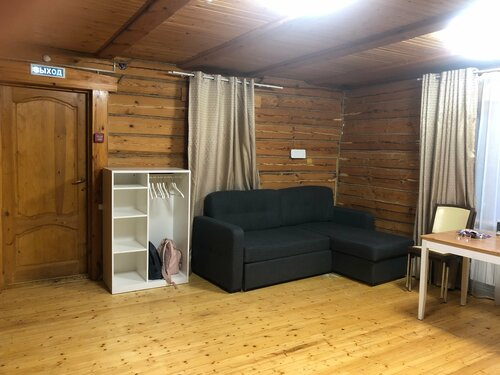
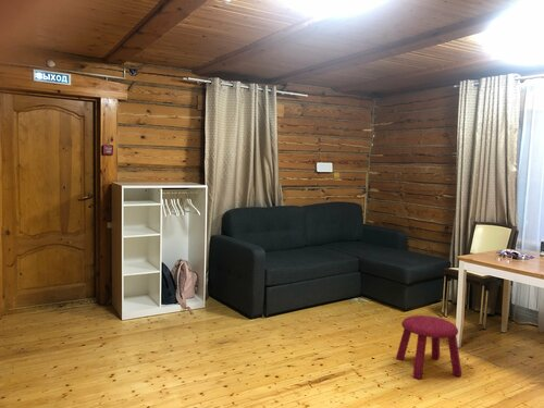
+ stool (425, 344)
